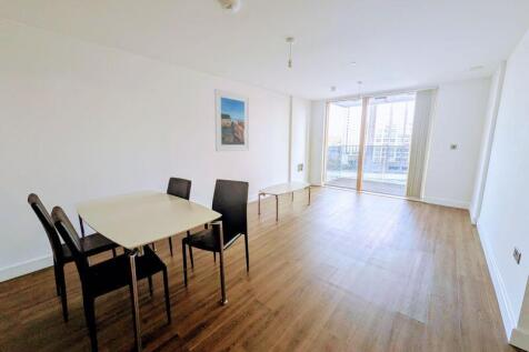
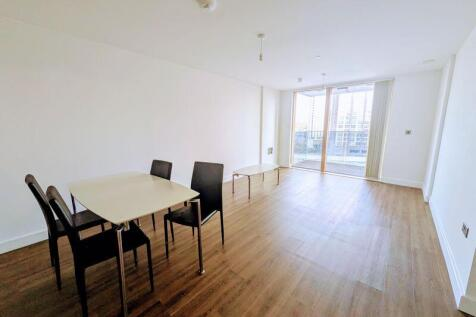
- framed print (232, 122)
